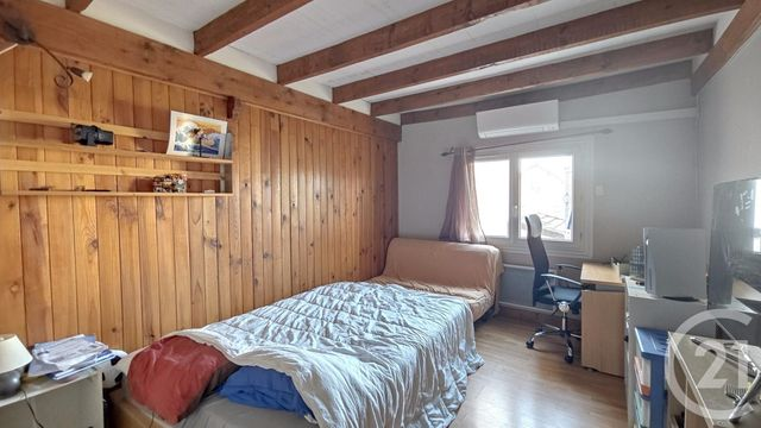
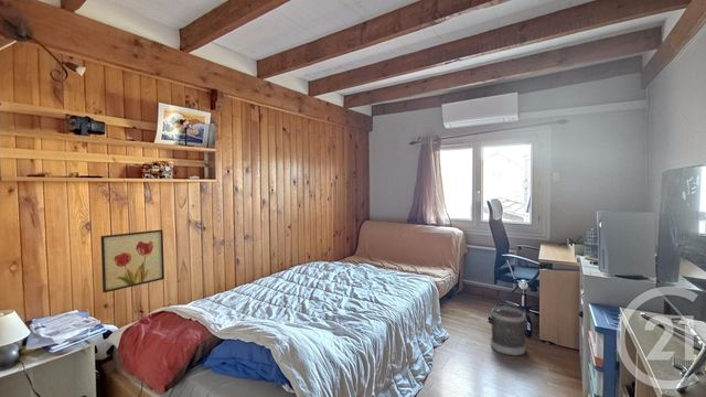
+ wall art (133, 258)
+ wastebasket (507, 330)
